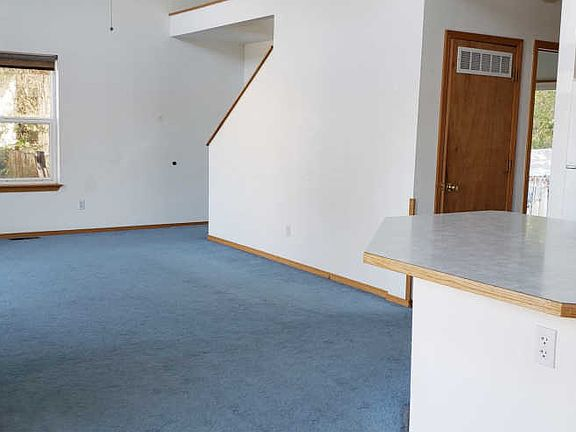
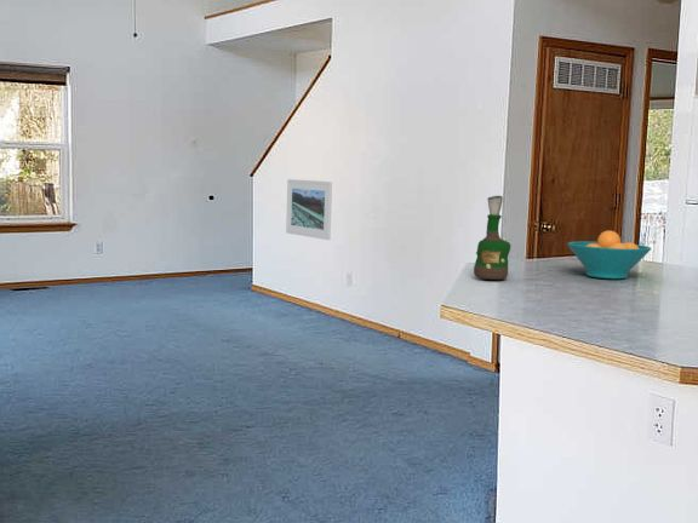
+ fruit bowl (607, 253)
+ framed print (308, 208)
+ grog bottle (493, 237)
